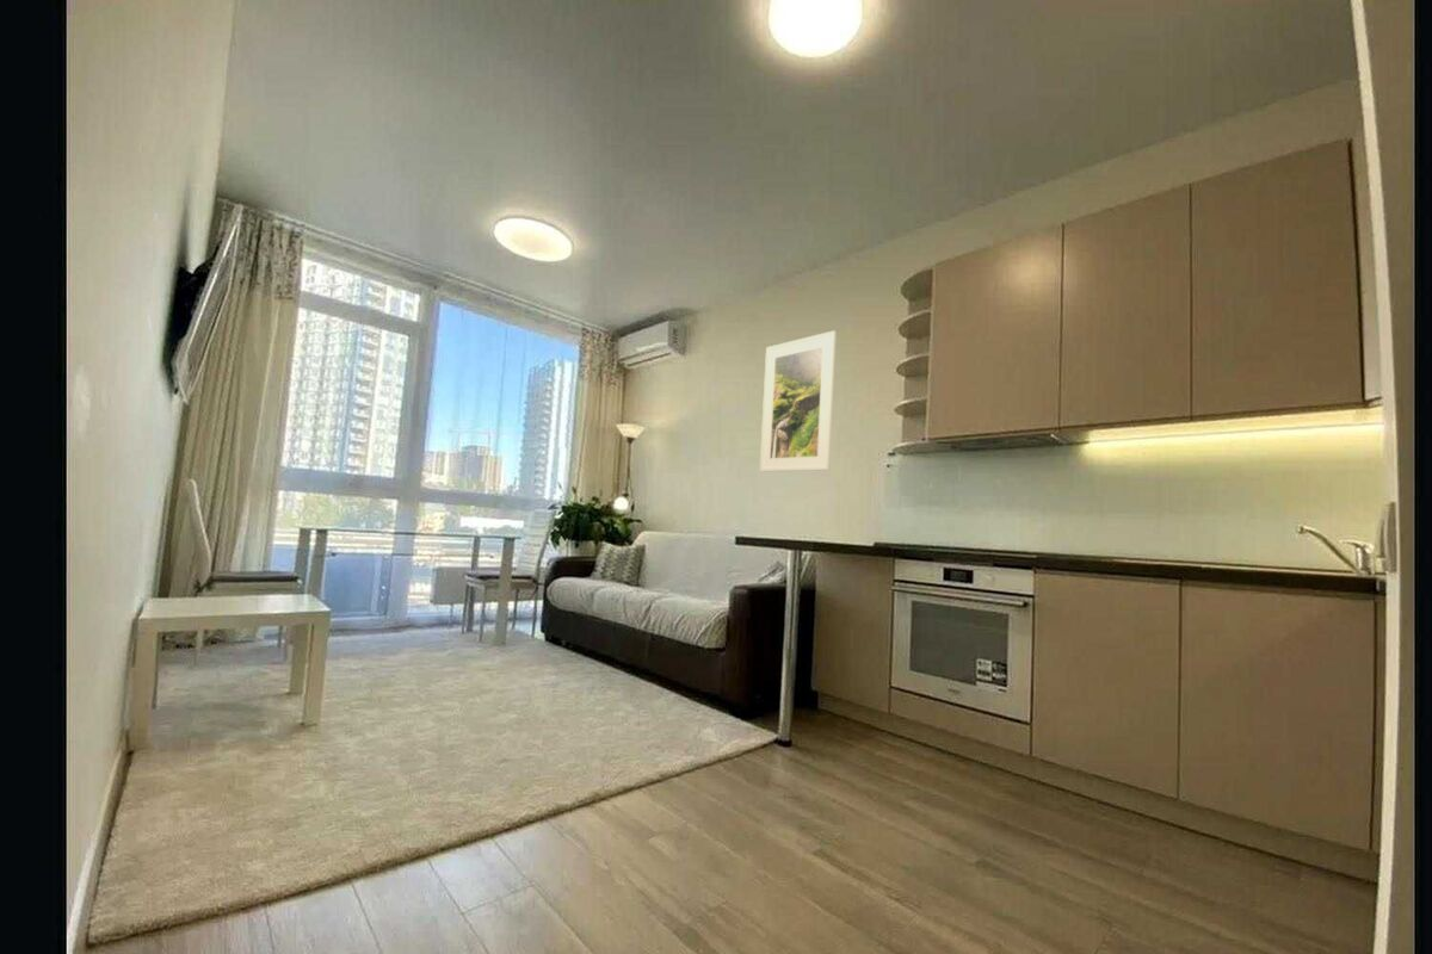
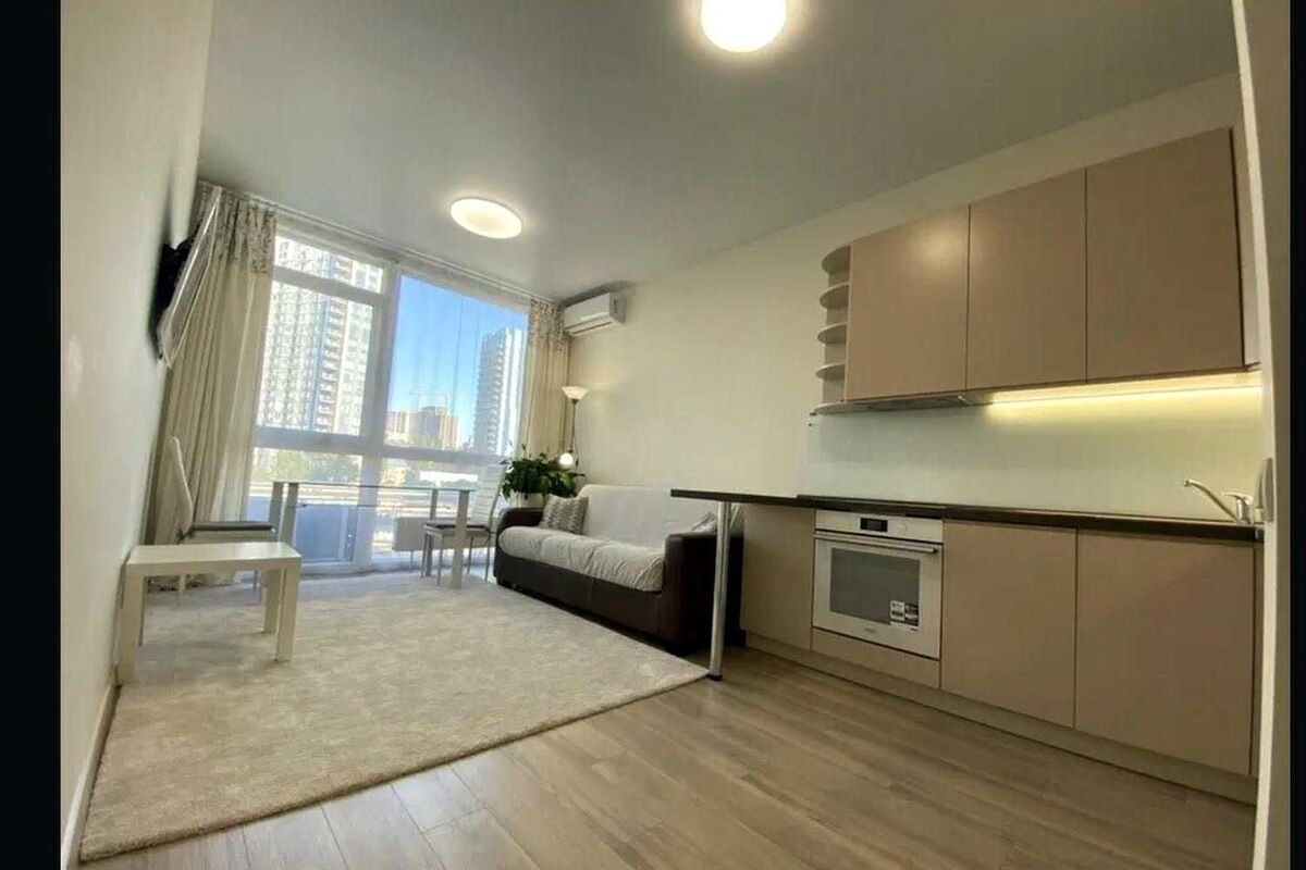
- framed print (796, 404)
